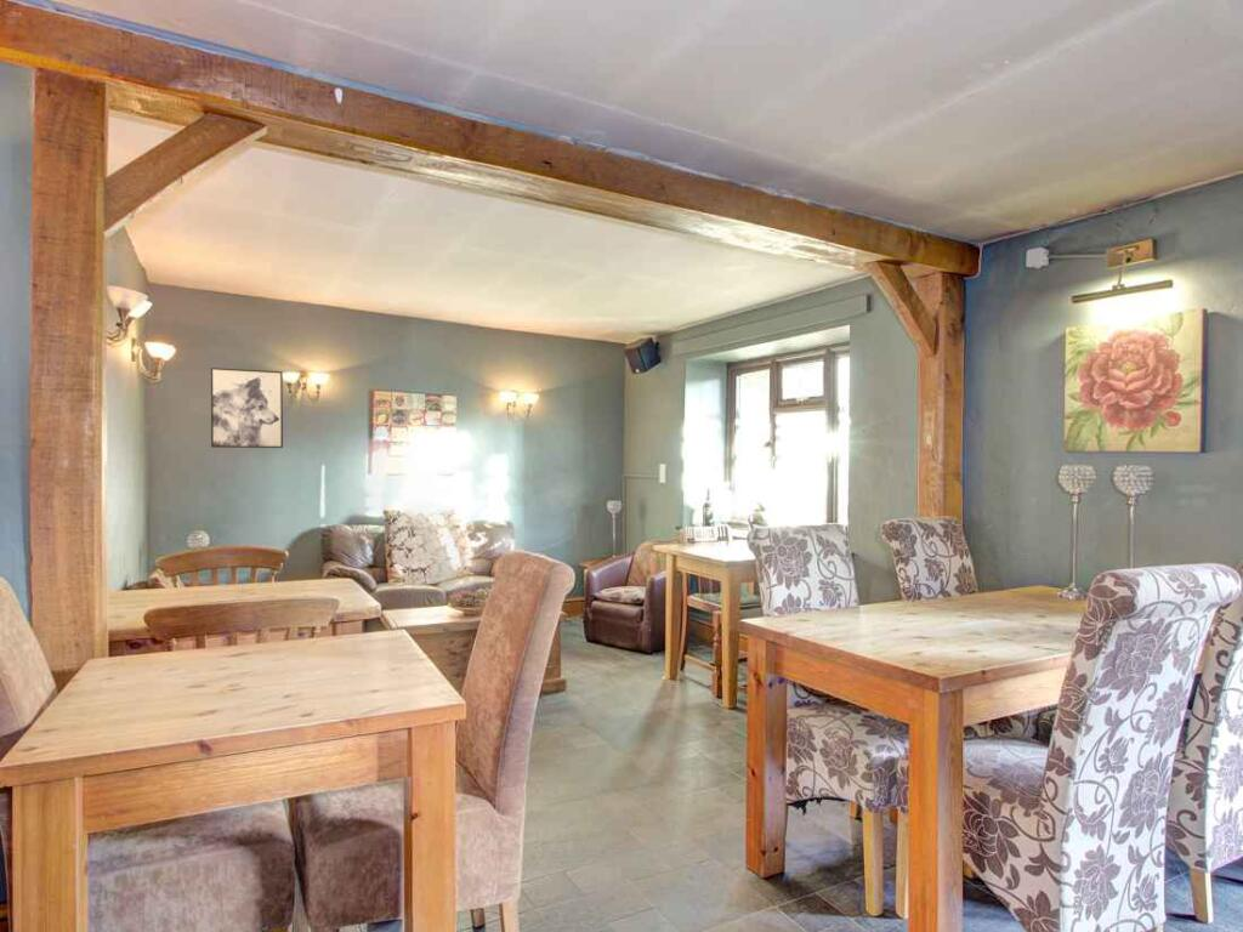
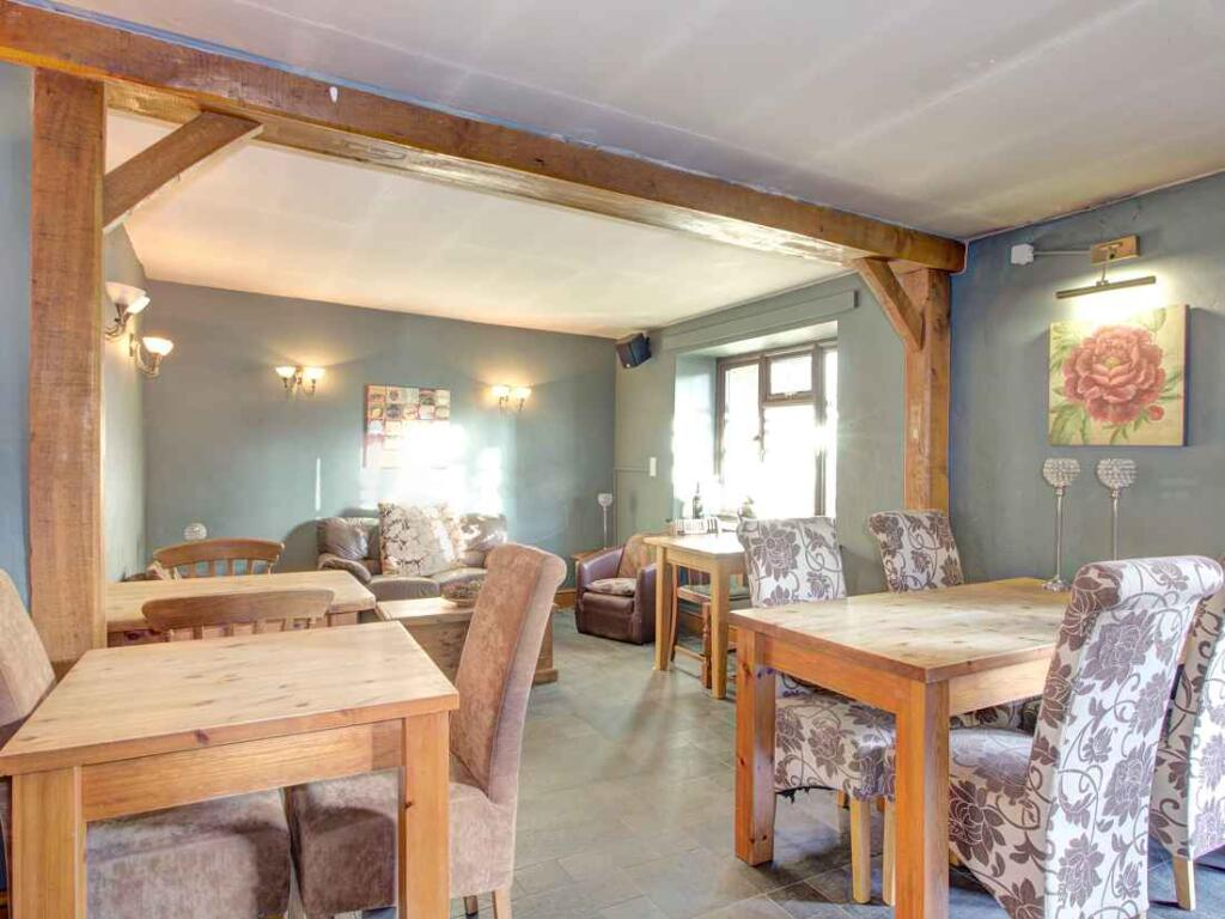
- wall art (246, 408)
